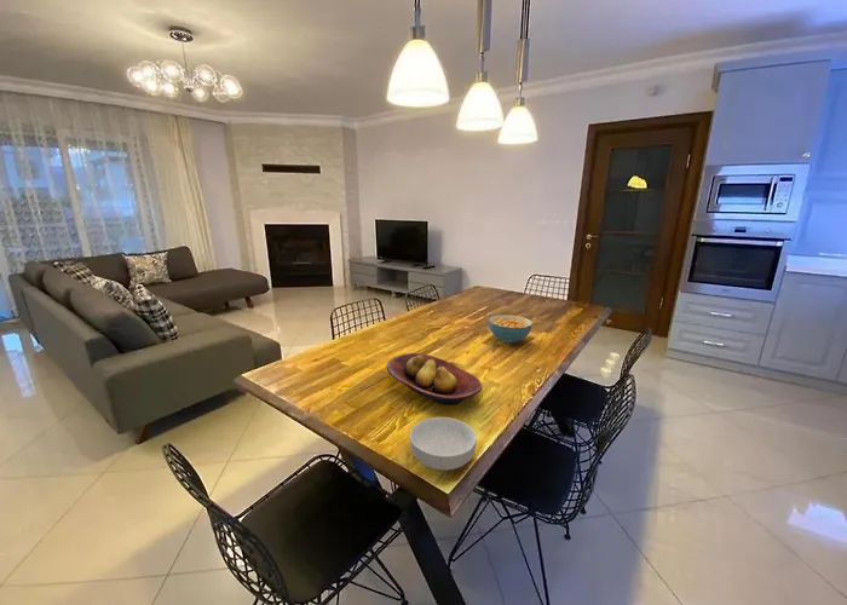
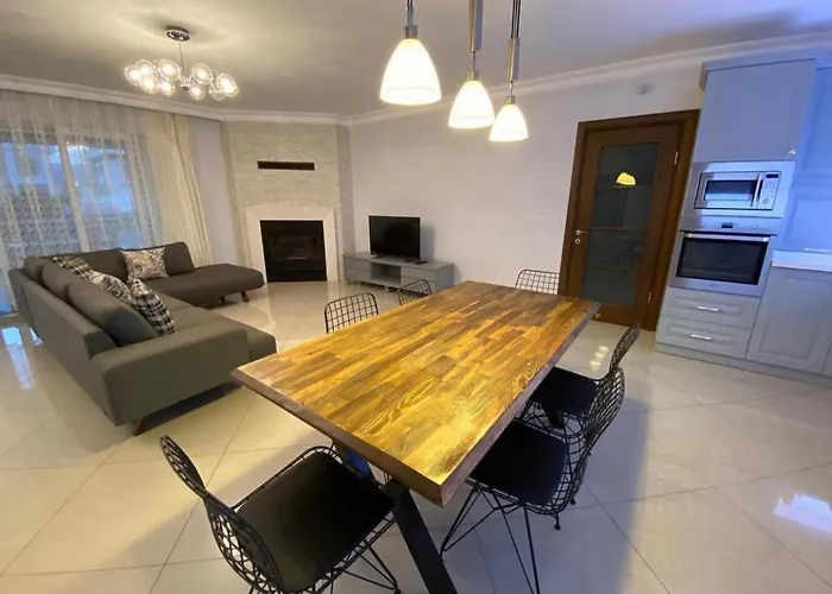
- cereal bowl (509, 330)
- fruit bowl (431, 374)
- cereal bowl (442, 446)
